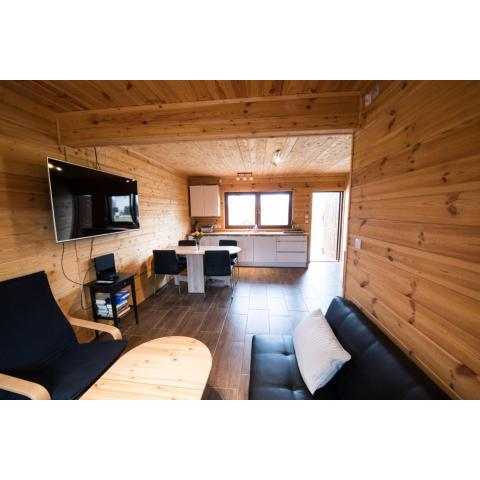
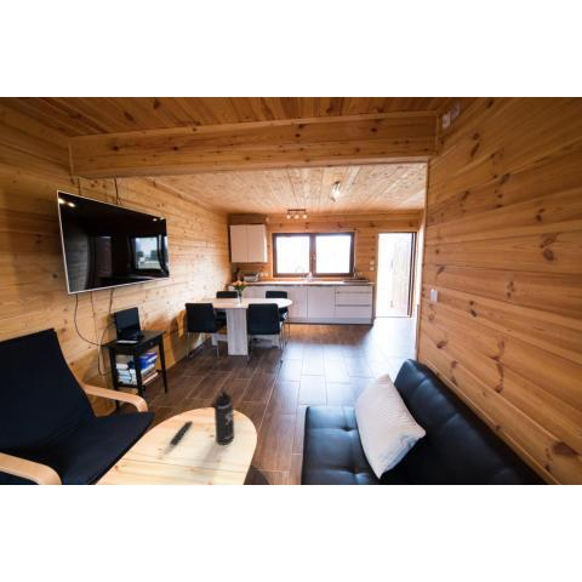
+ thermos bottle (222, 415)
+ remote control (182, 430)
